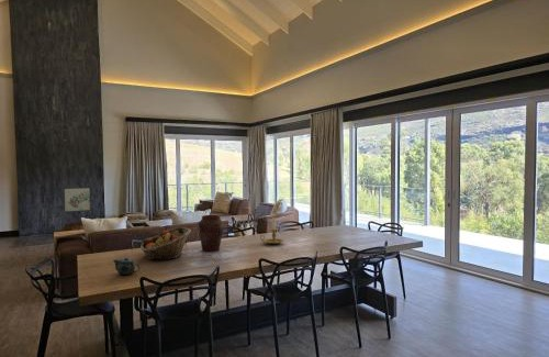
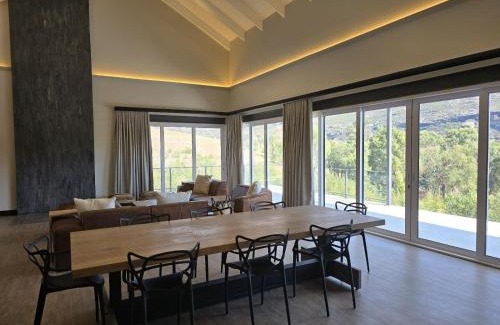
- vase (211, 232)
- chinaware (126, 265)
- fruit basket (166, 243)
- wall art (77, 199)
- candle holder (273, 230)
